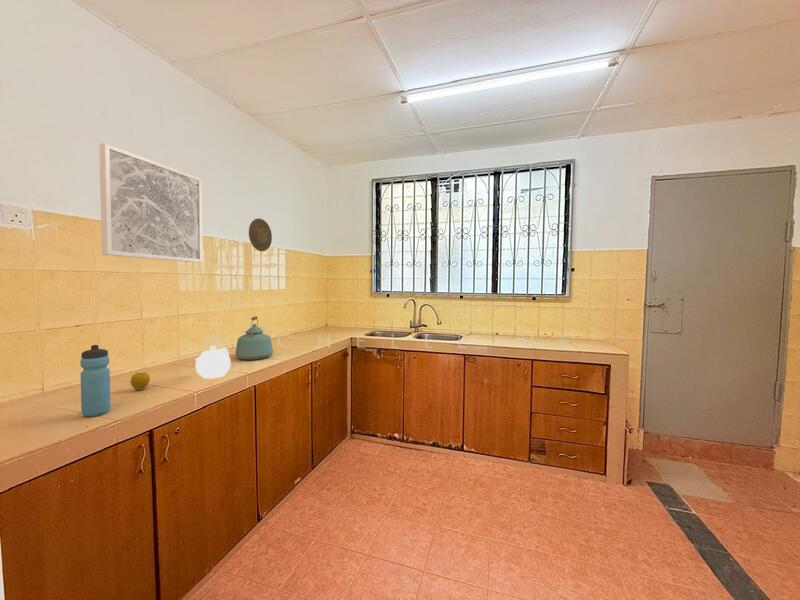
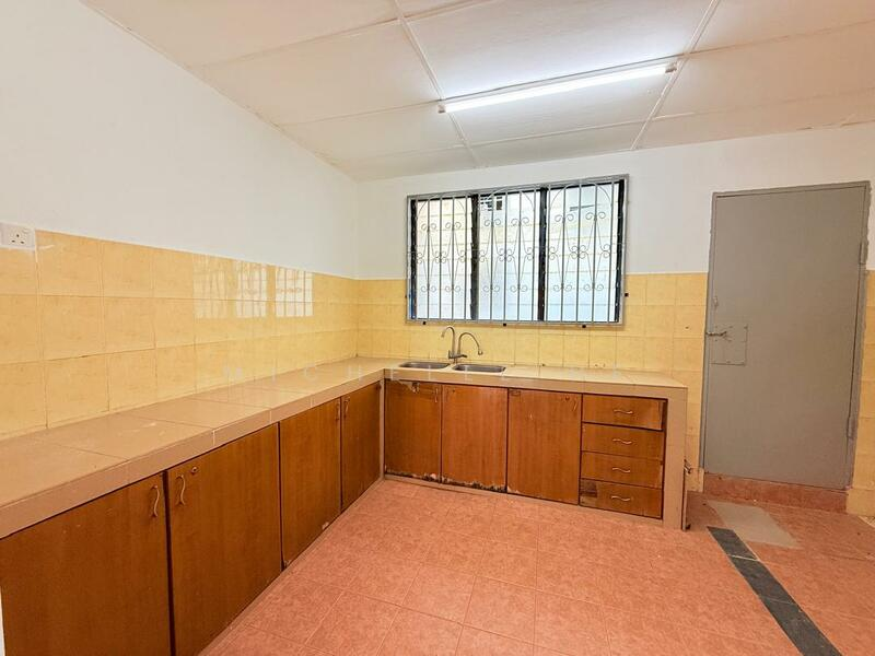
- wall art (158, 211)
- kettle (255, 336)
- apple (140, 380)
- teapot (213, 360)
- water bottle (95, 379)
- decorative plate (261, 235)
